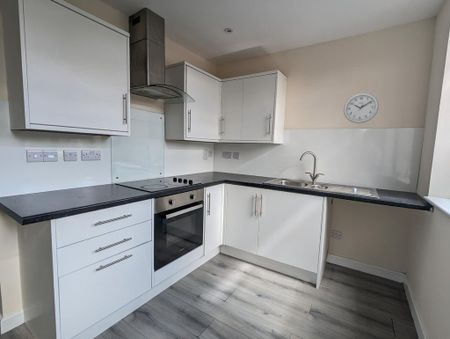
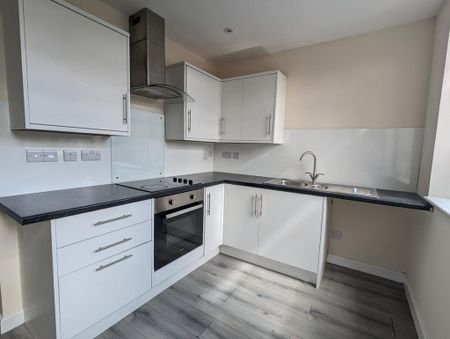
- wall clock (360, 108)
